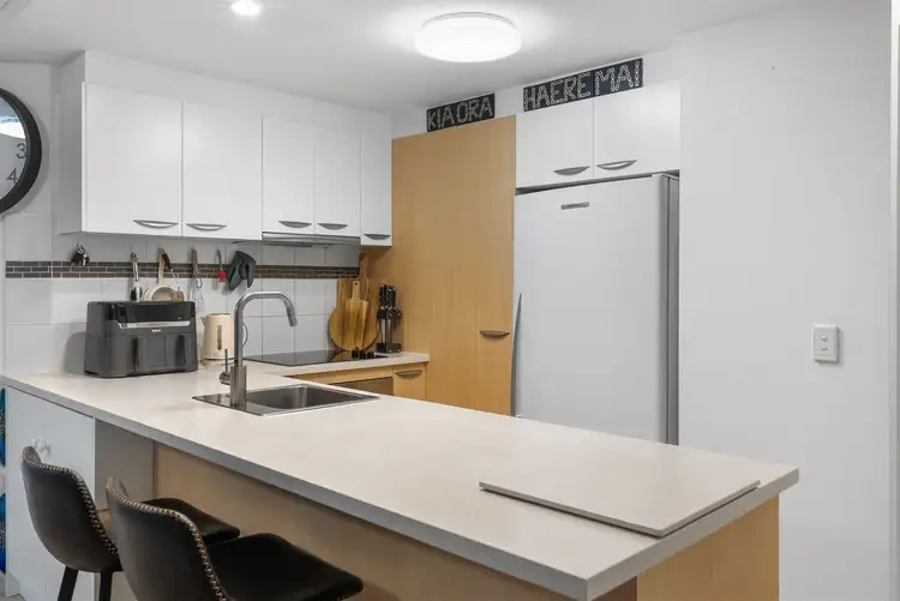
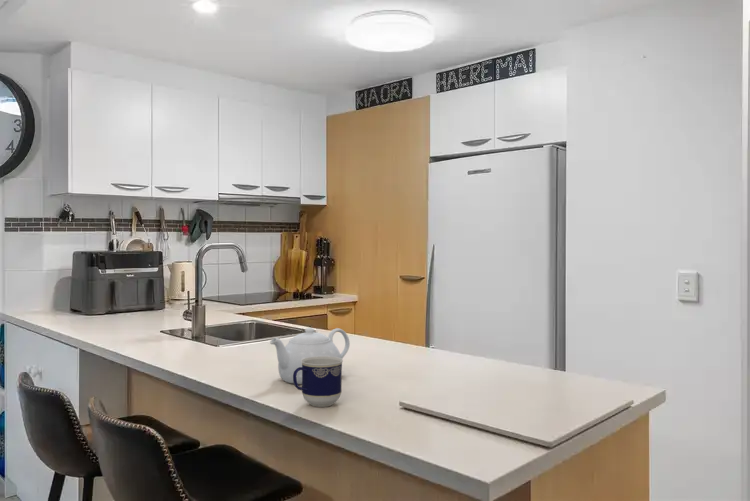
+ teapot (311, 353)
+ cup (316, 382)
